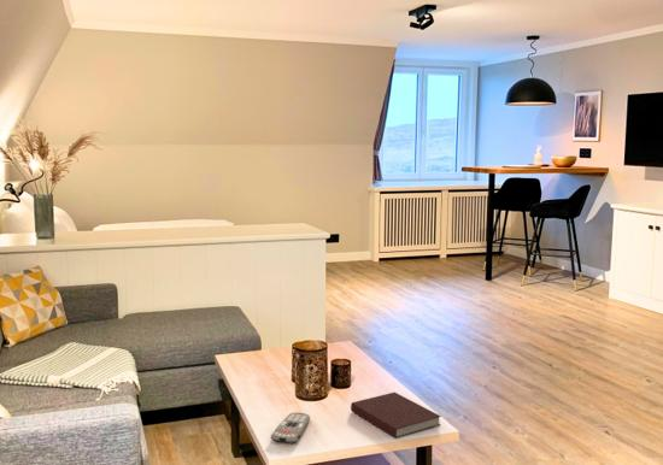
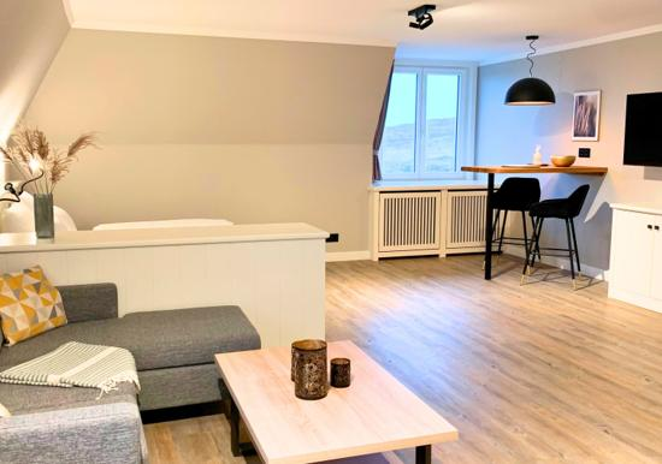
- remote control (292, 426)
- notebook (394, 413)
